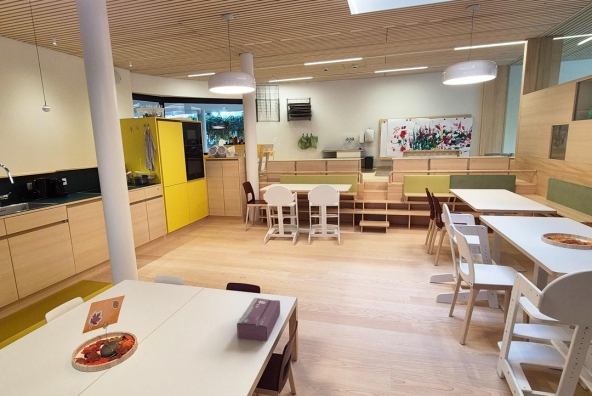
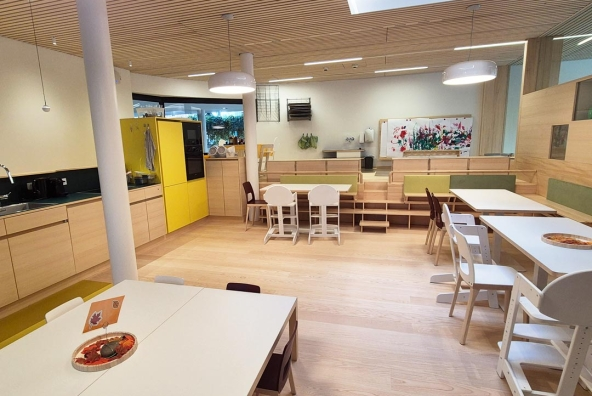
- tissue box (260, 317)
